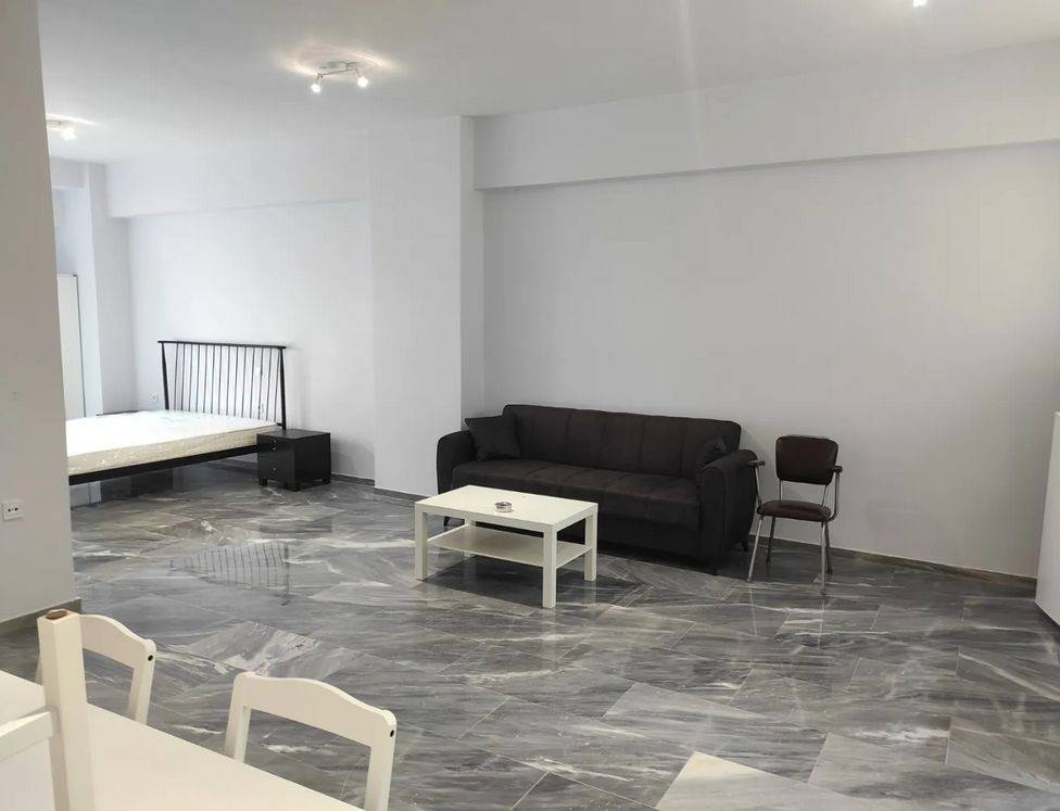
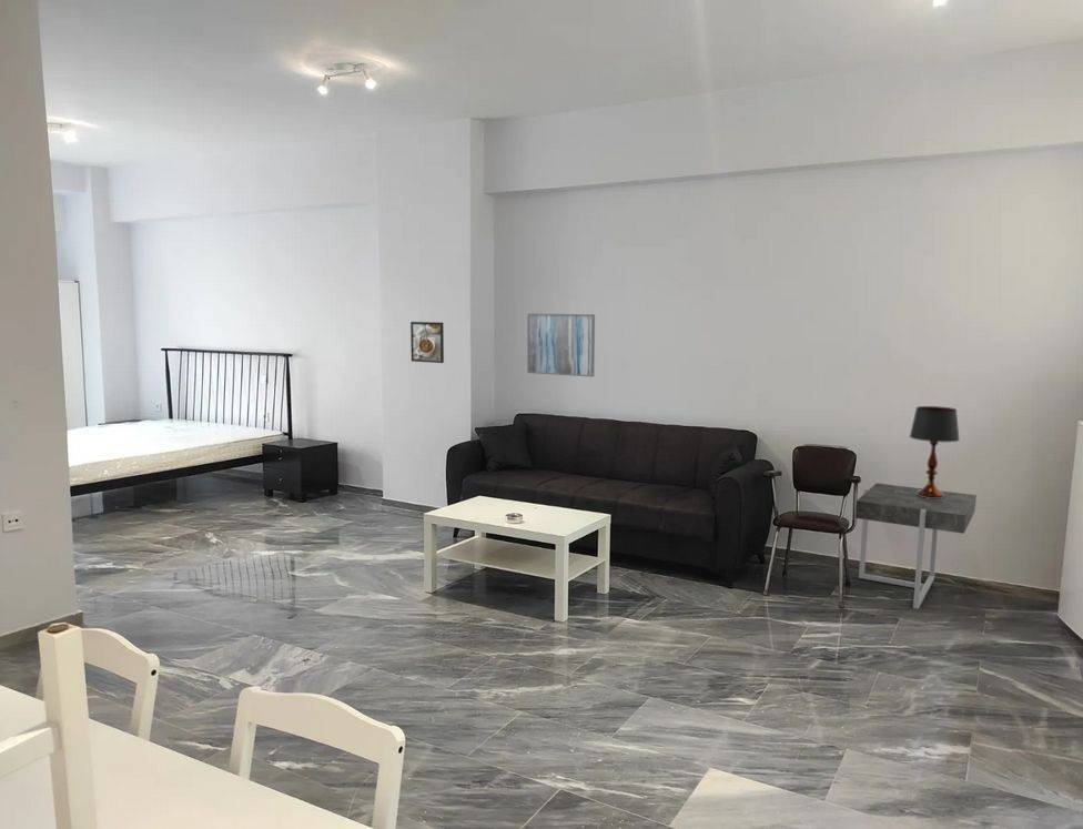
+ wall art (559, 344)
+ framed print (426, 342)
+ table lamp (933, 452)
+ side table (918, 544)
